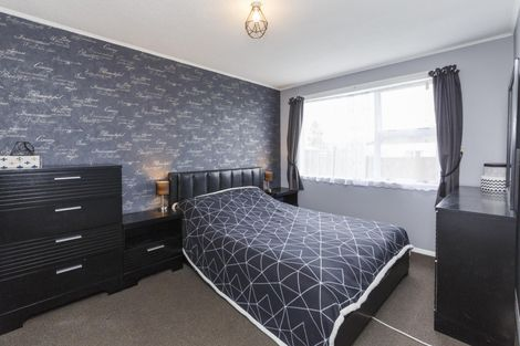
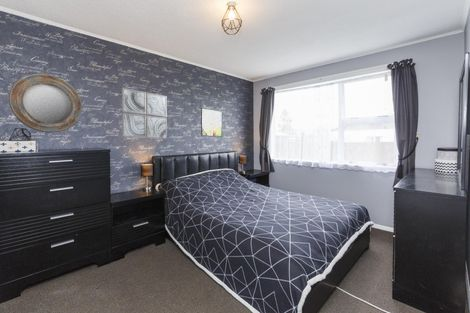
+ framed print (212, 123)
+ home mirror (48, 103)
+ wall art (146, 114)
